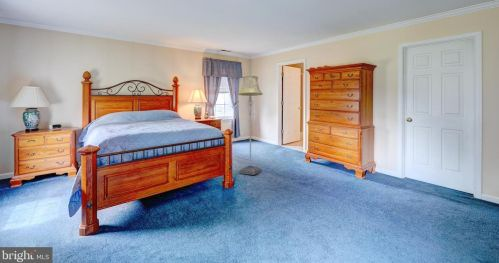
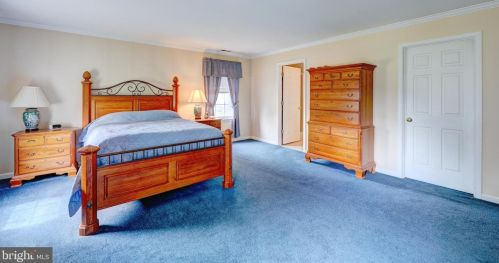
- floor lamp (250, 125)
